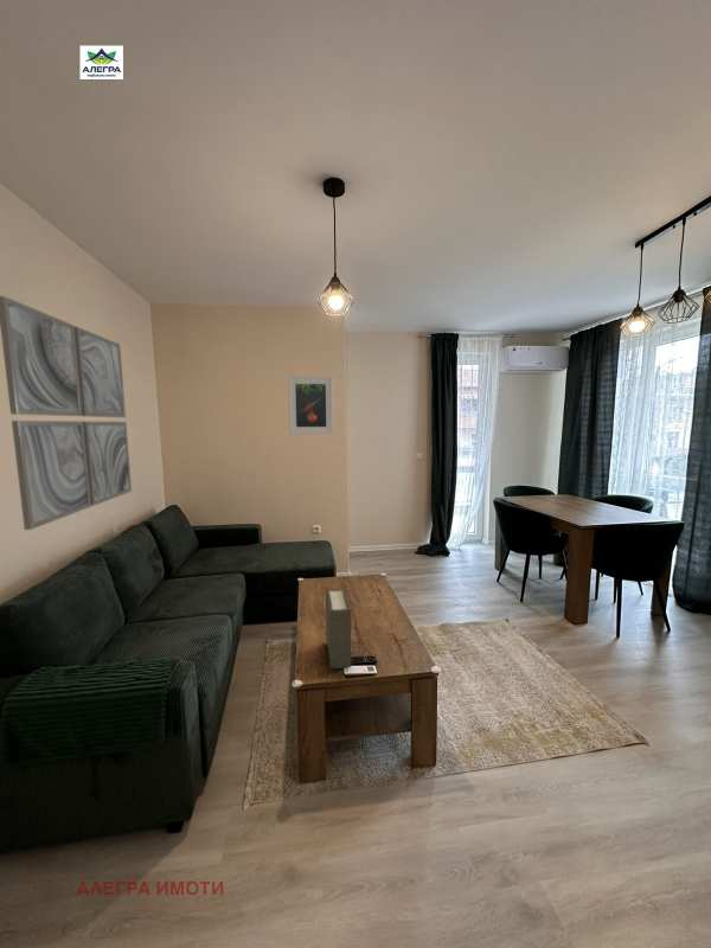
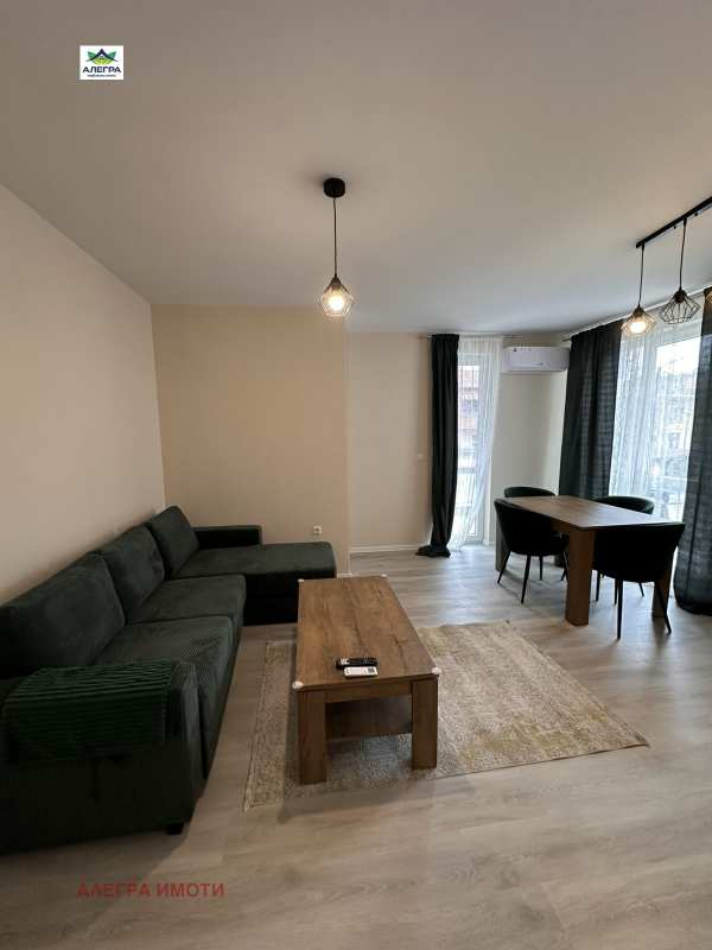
- wall art (81, 415)
- book (338, 626)
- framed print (310, 405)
